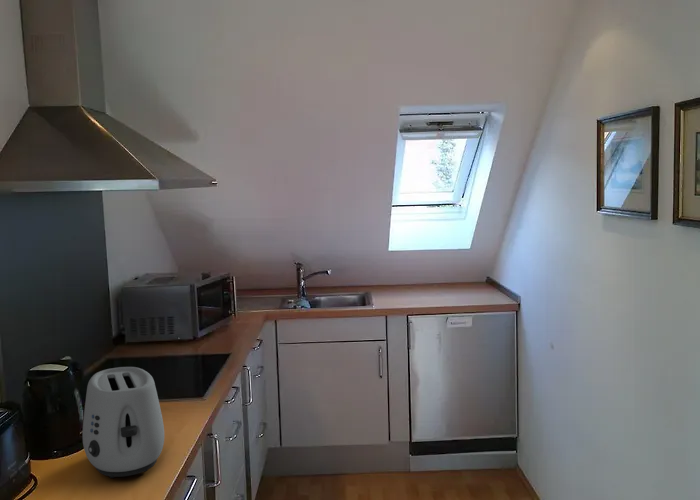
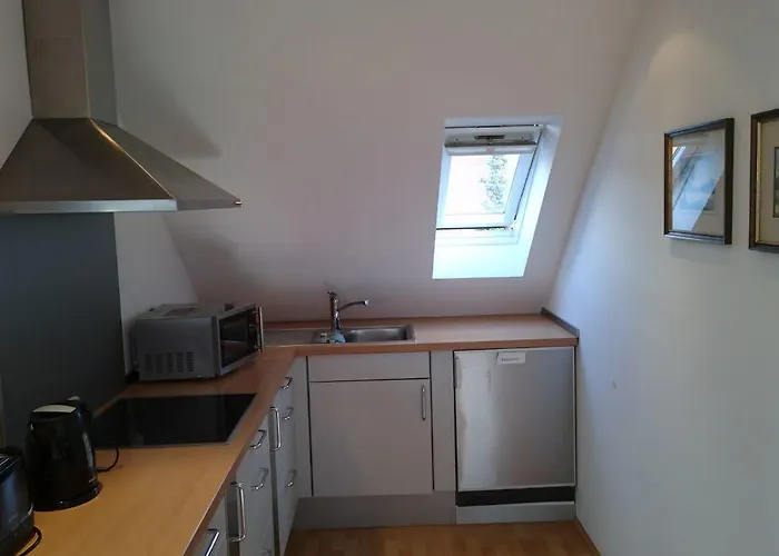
- toaster (122, 420)
